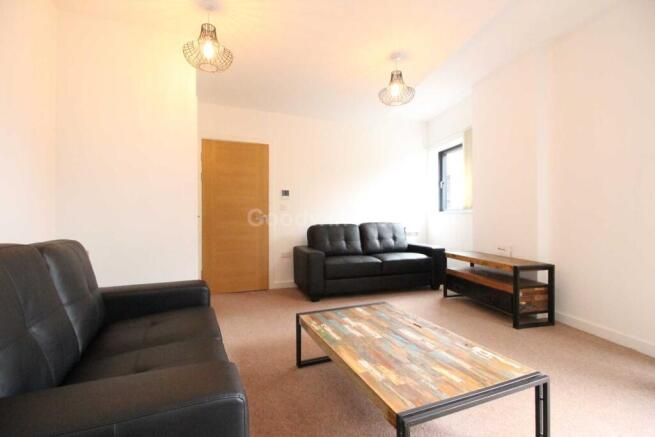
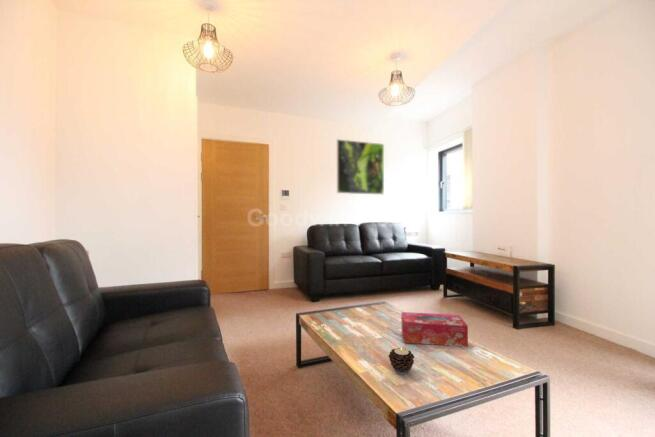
+ candle (401, 358)
+ tissue box (432, 328)
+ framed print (360, 167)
